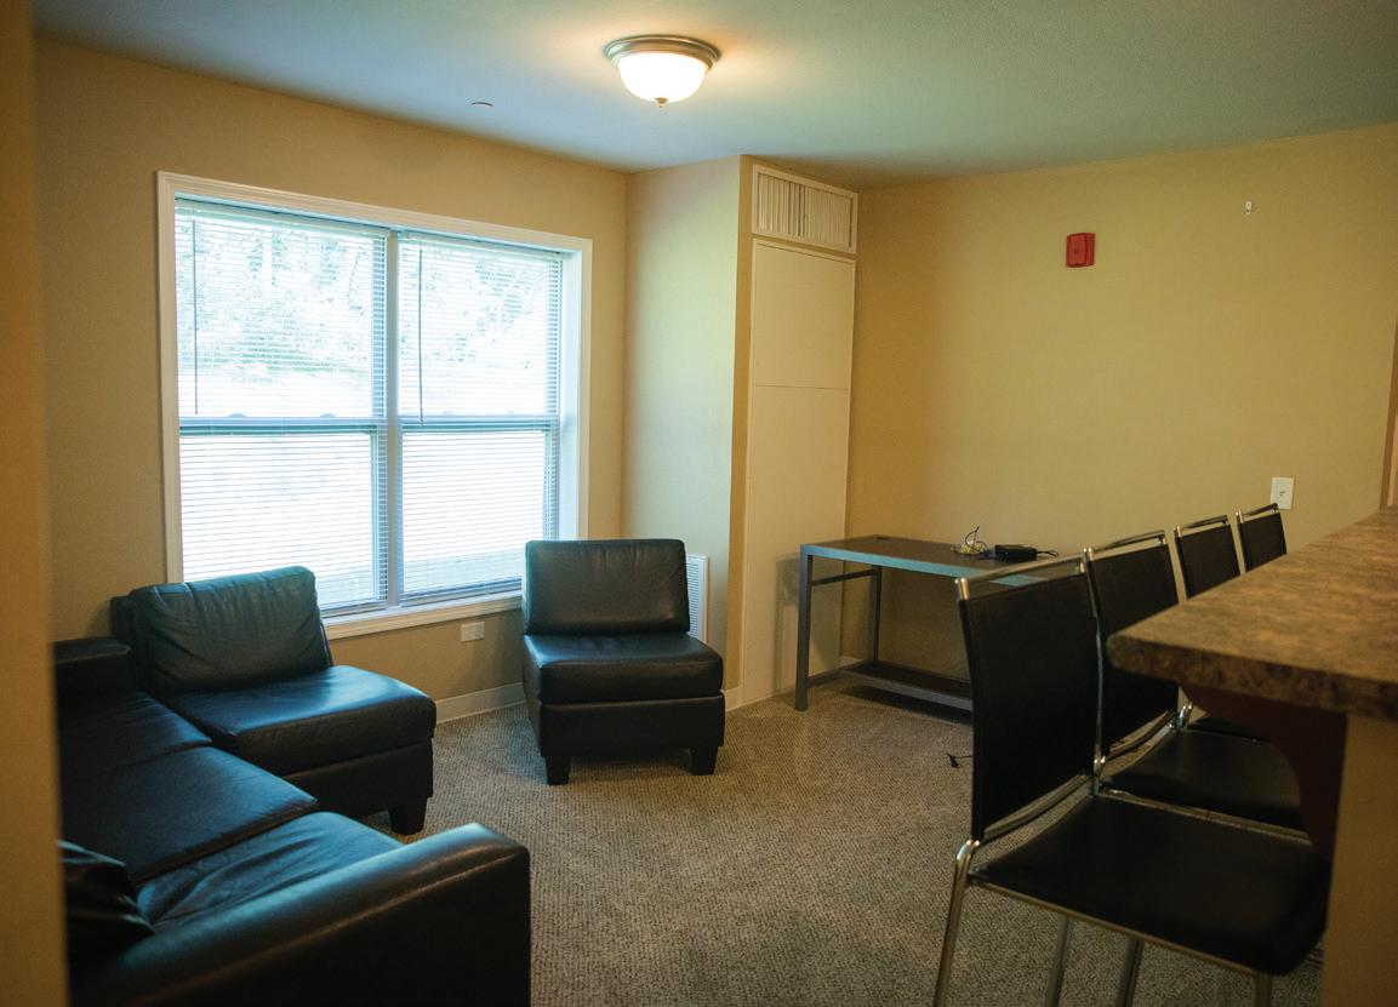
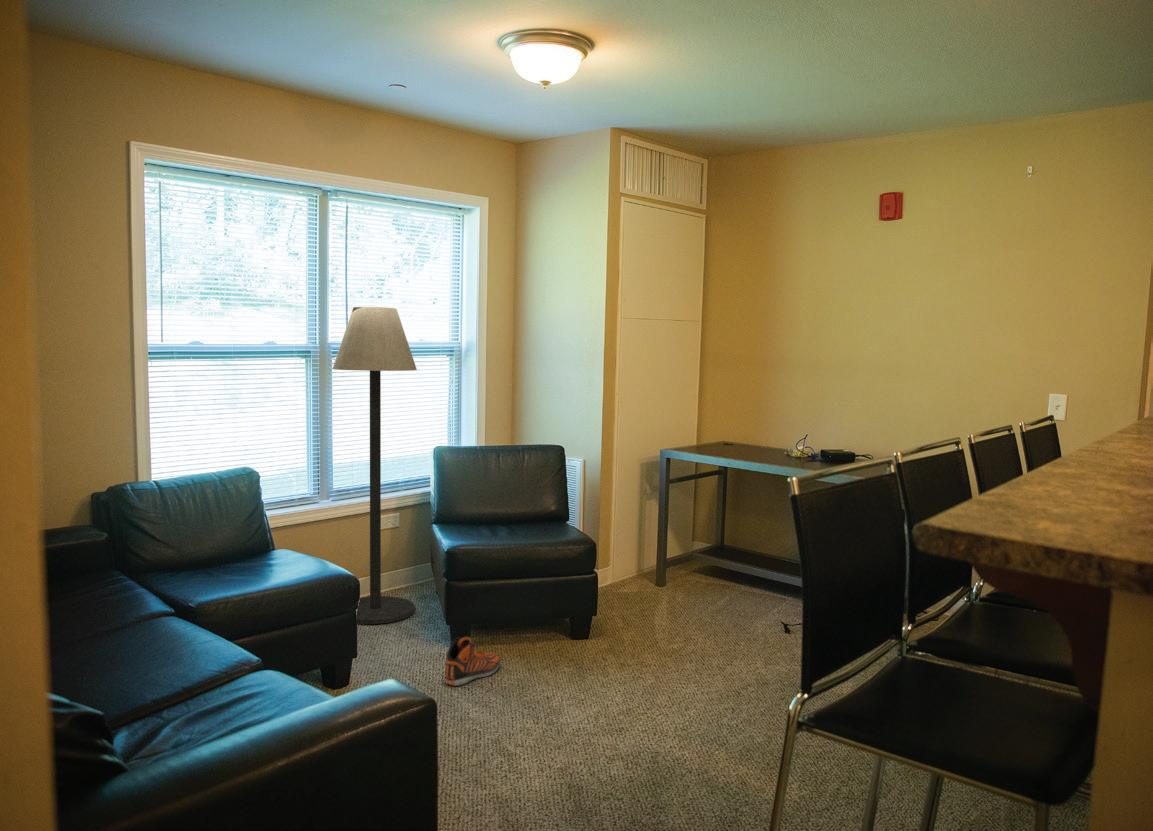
+ sneaker (474, 655)
+ floor lamp (375, 462)
